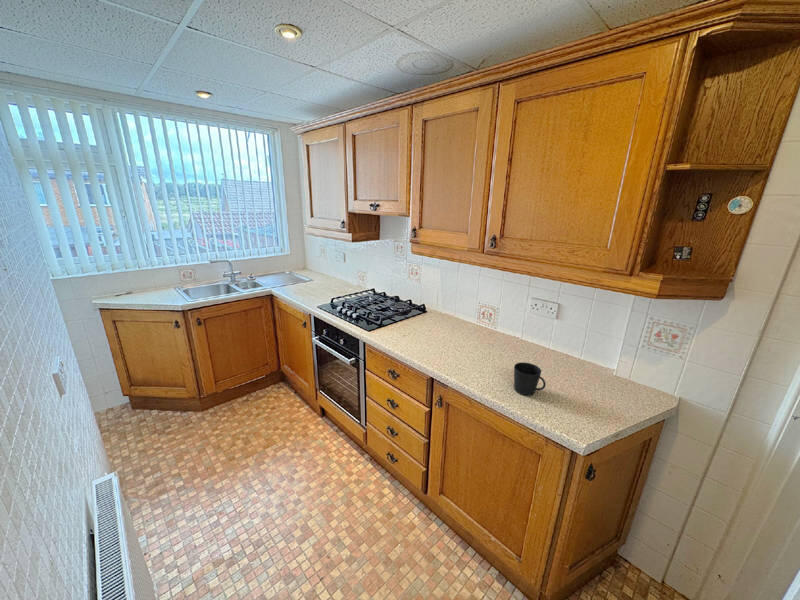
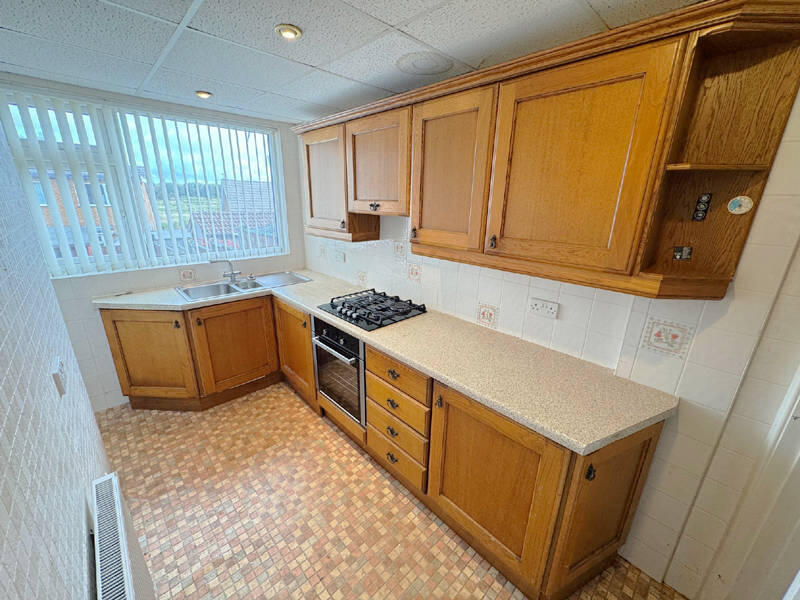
- cup (529, 380)
